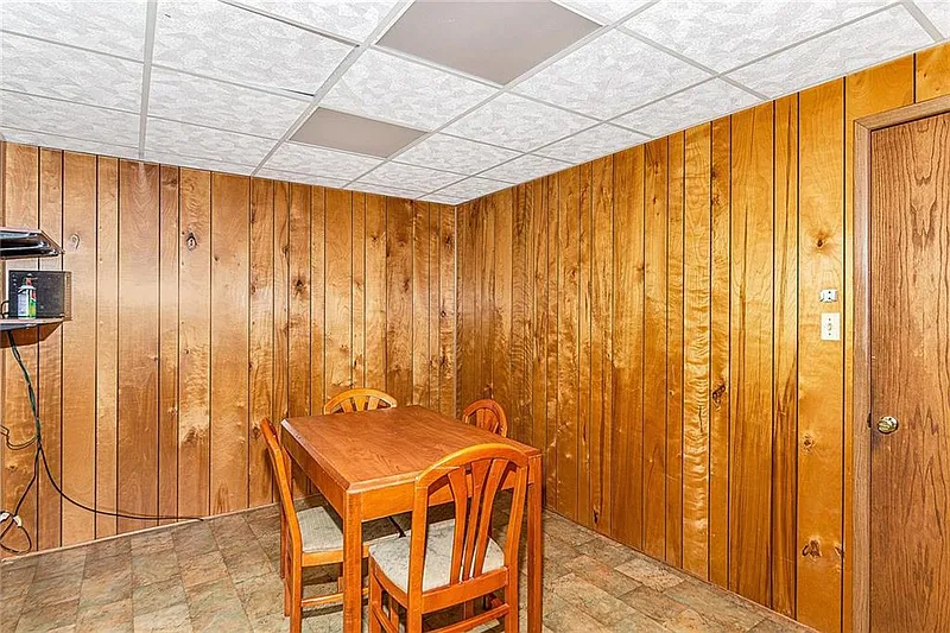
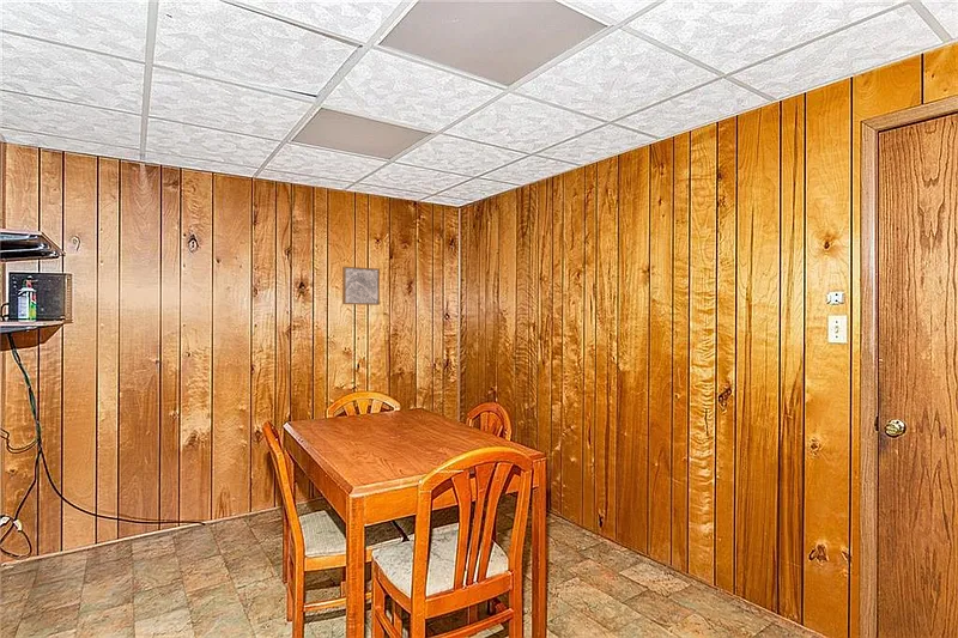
+ wall art (360, 286)
